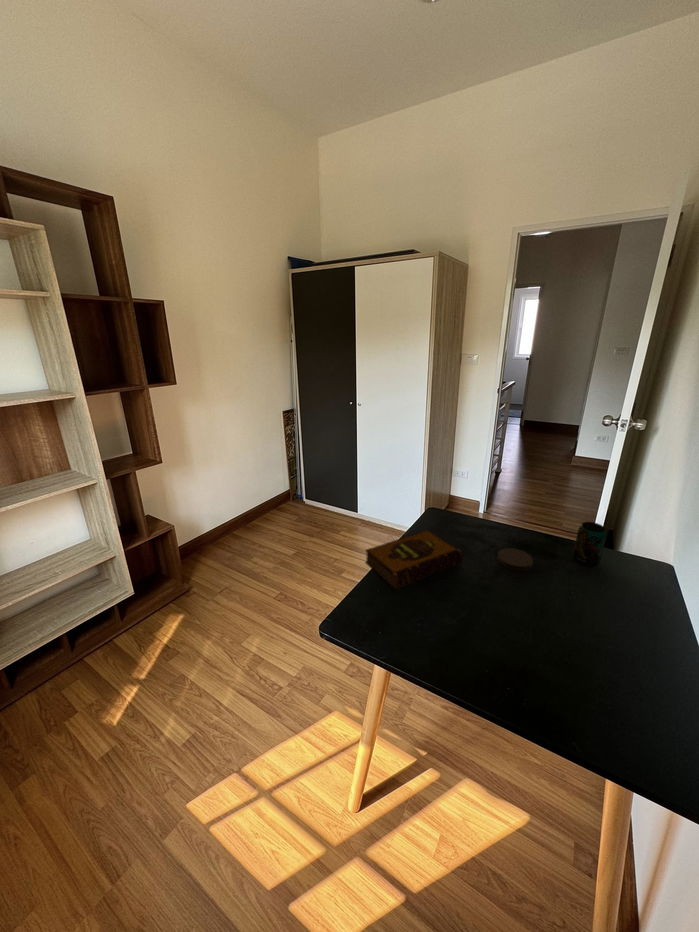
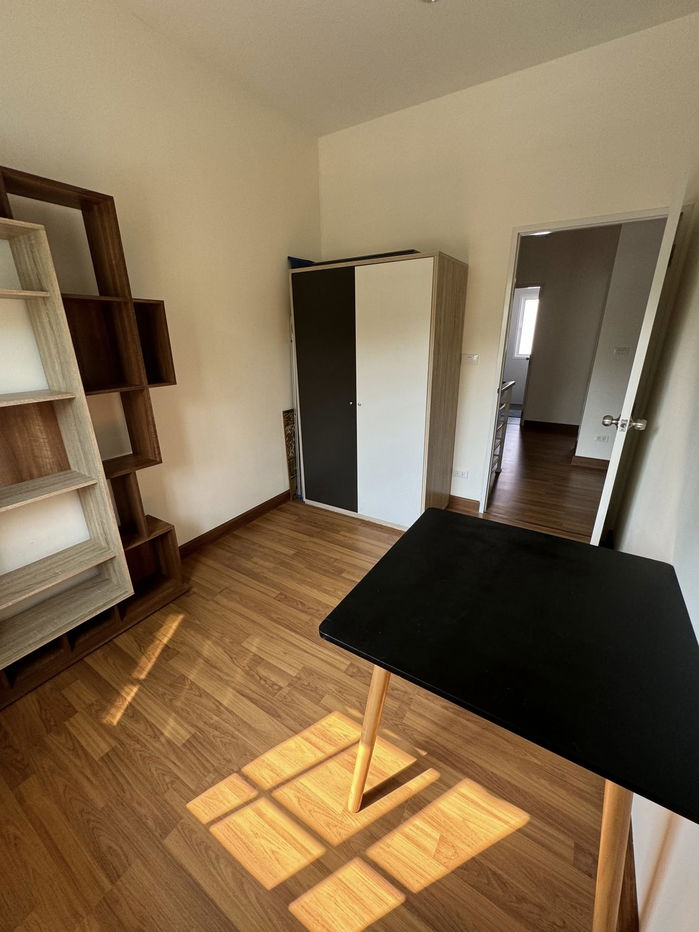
- coaster (514, 558)
- hardback book (413, 558)
- beverage can (589, 544)
